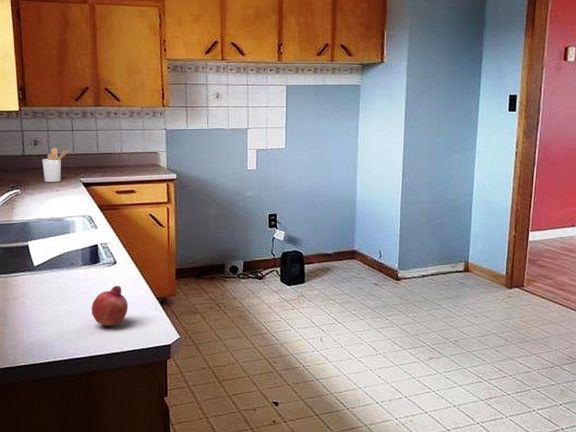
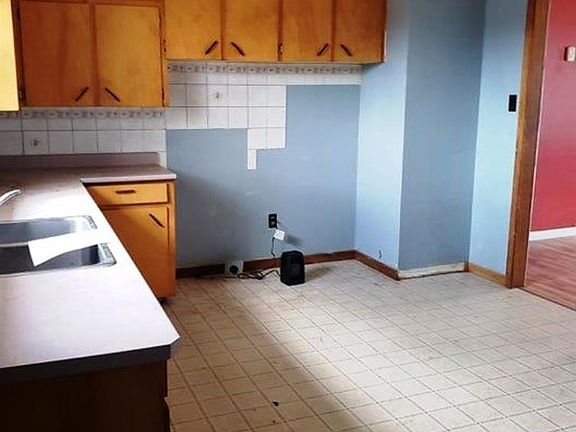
- fruit (109, 305)
- utensil holder (56, 164)
